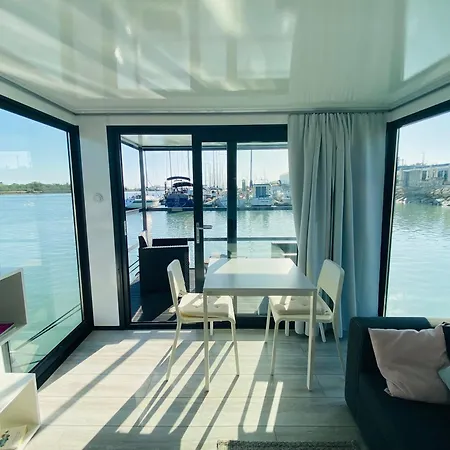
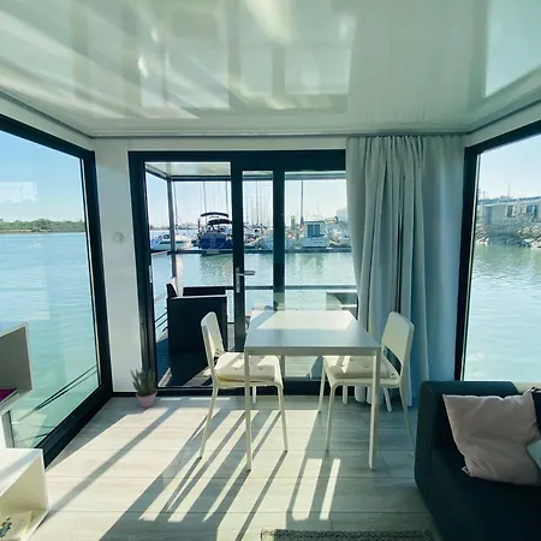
+ potted plant (144, 386)
